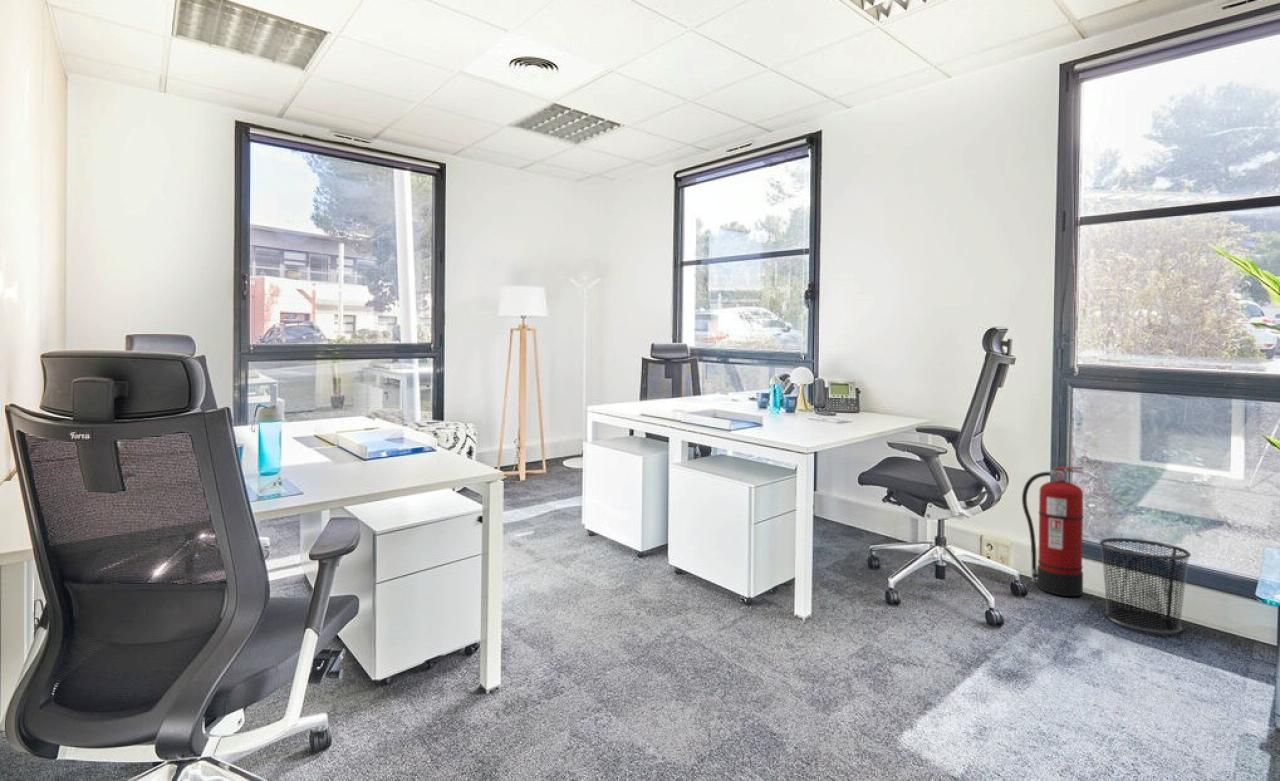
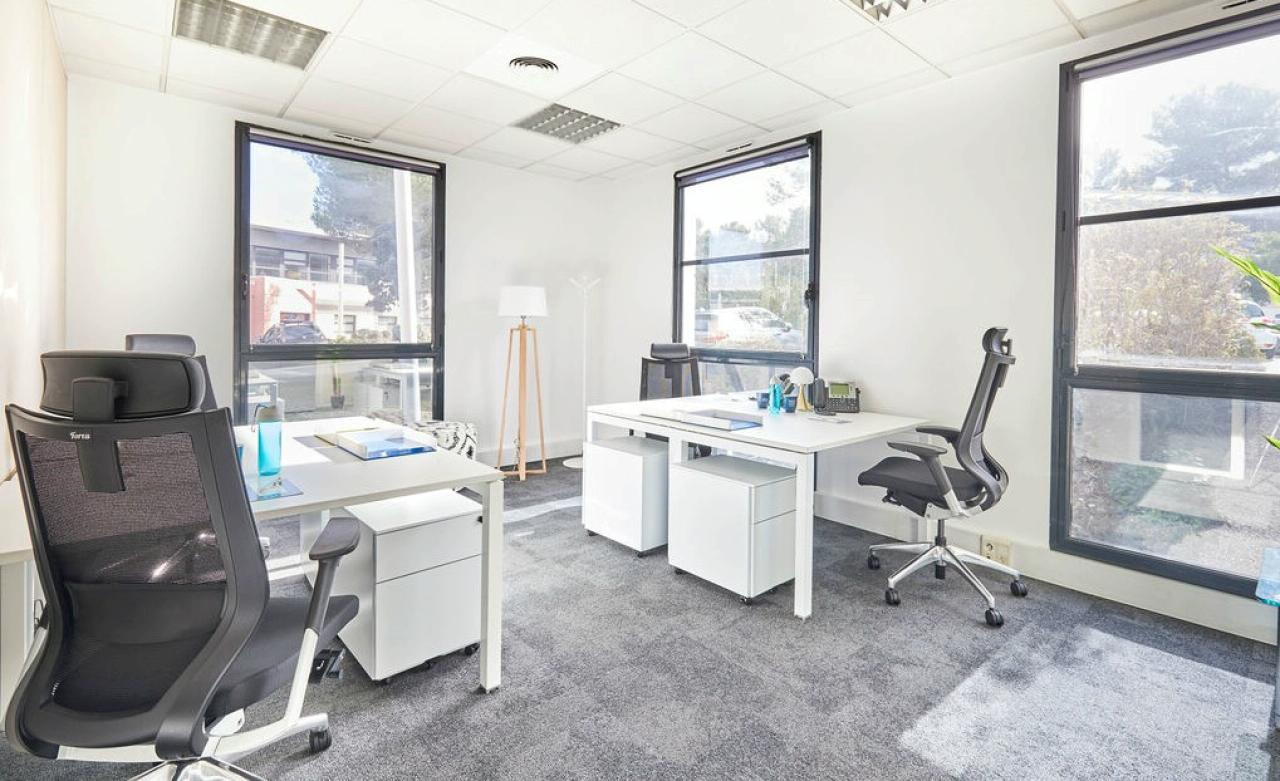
- waste bin (1143, 584)
- fire extinguisher (1054, 527)
